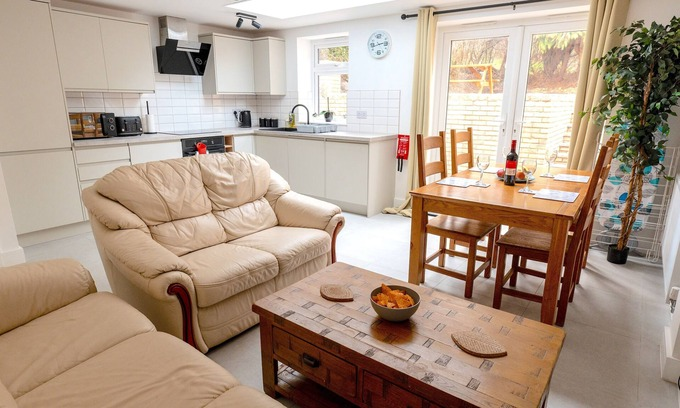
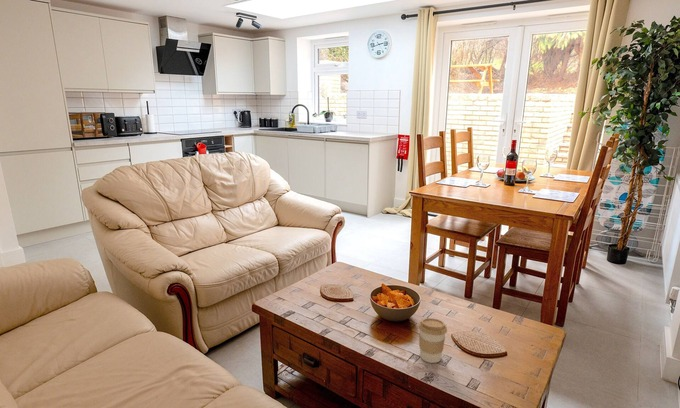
+ coffee cup (431, 339)
